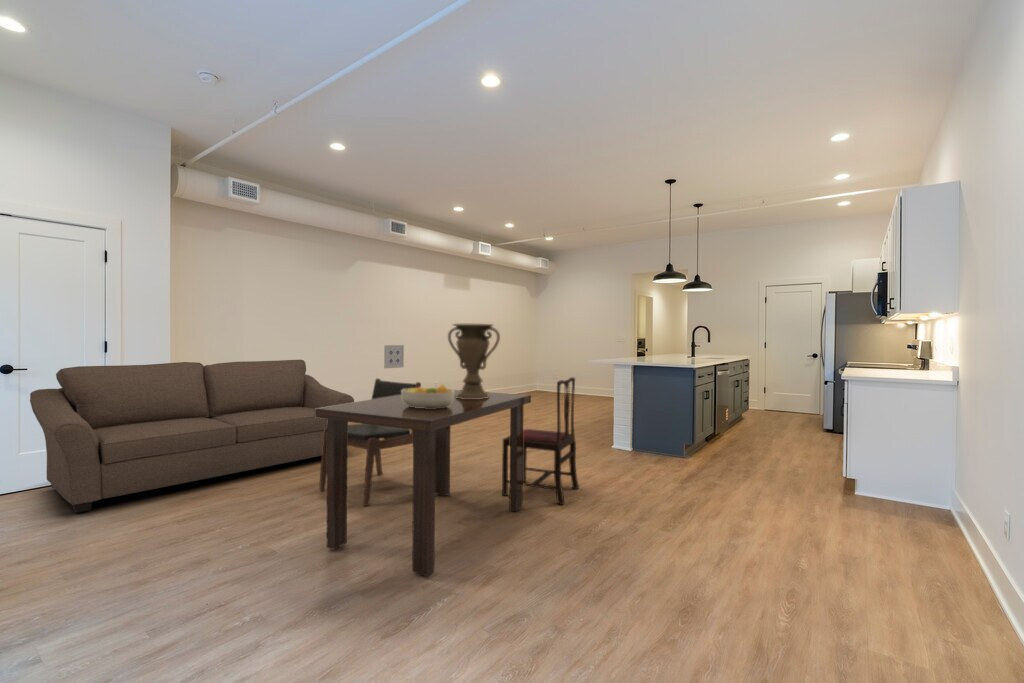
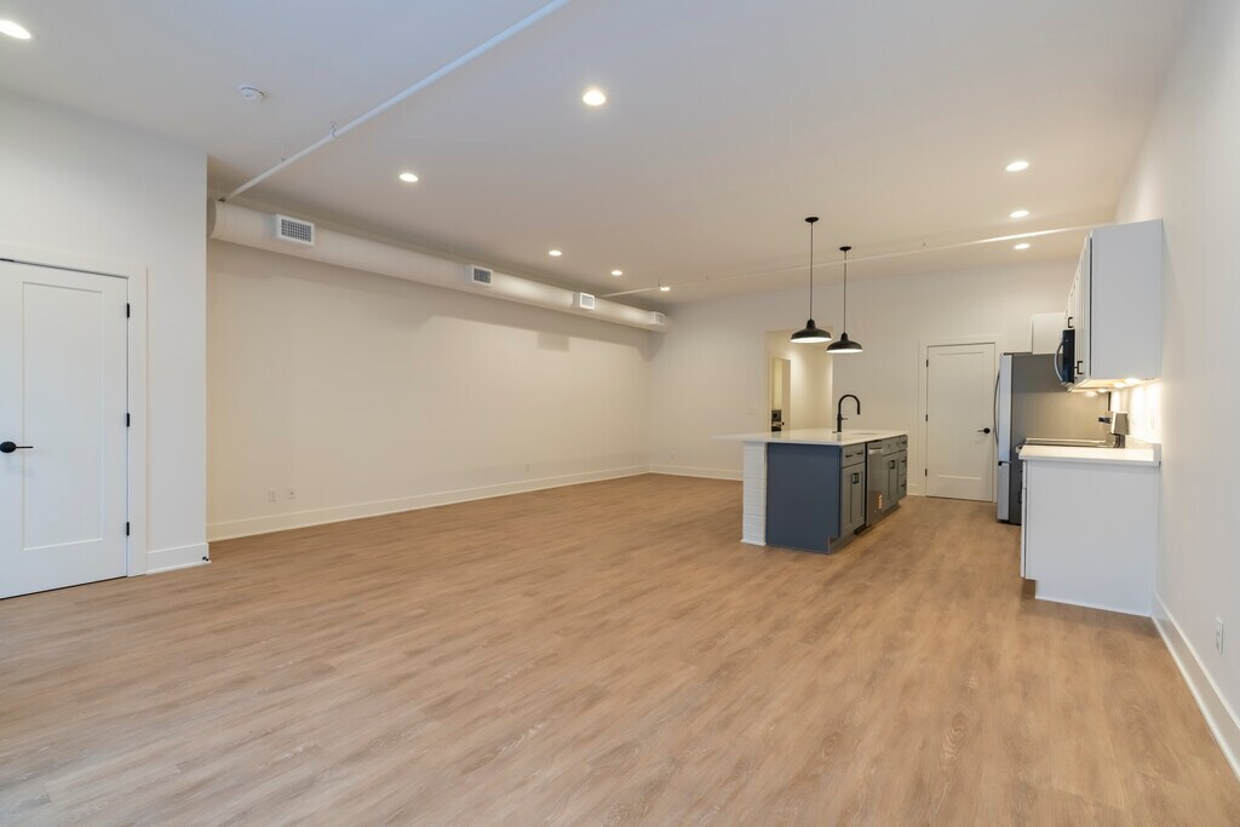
- vase (472, 360)
- fruit bowl (427, 394)
- dining table (435, 464)
- dining chair (371, 435)
- sofa (215, 416)
- dining chair (542, 434)
- wall art (394, 356)
